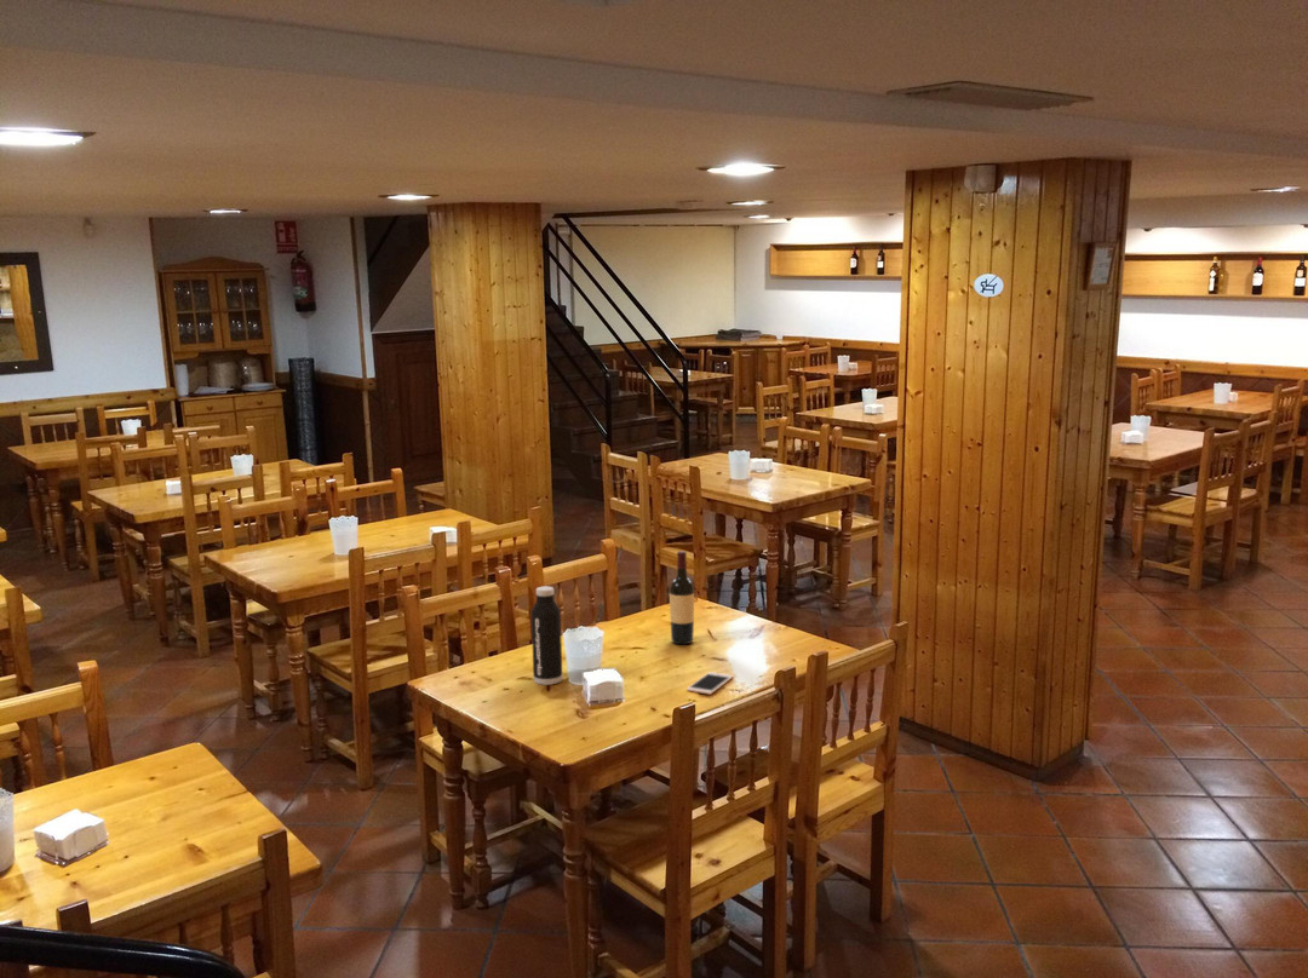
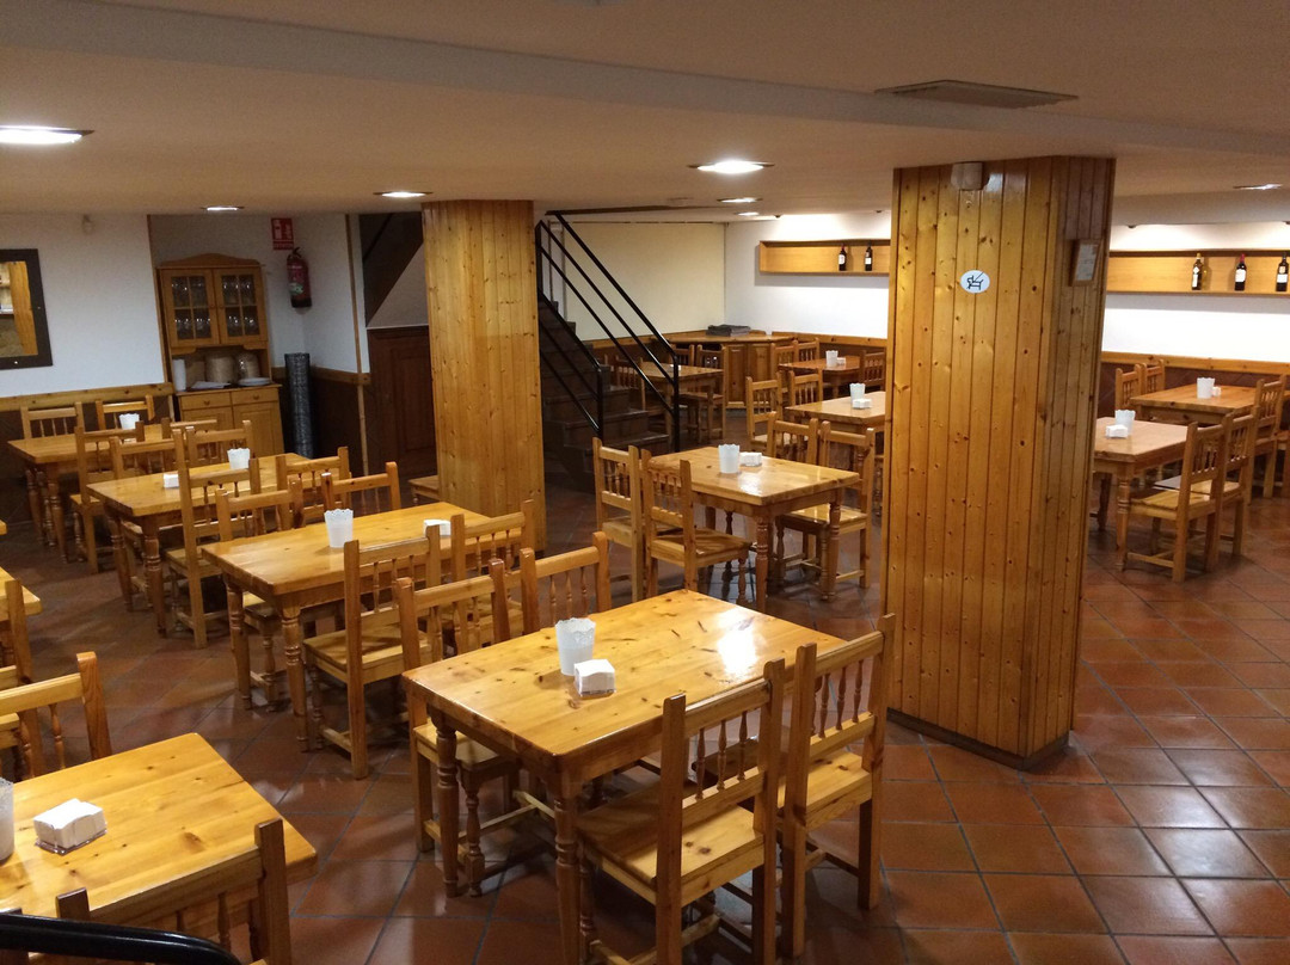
- water bottle (546, 634)
- wine bottle (682, 597)
- cell phone (710, 683)
